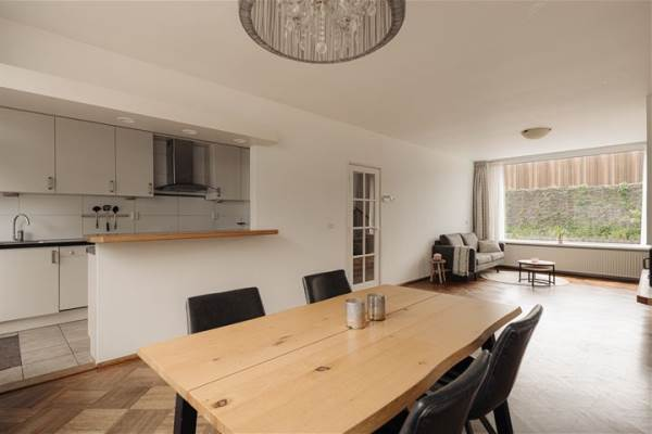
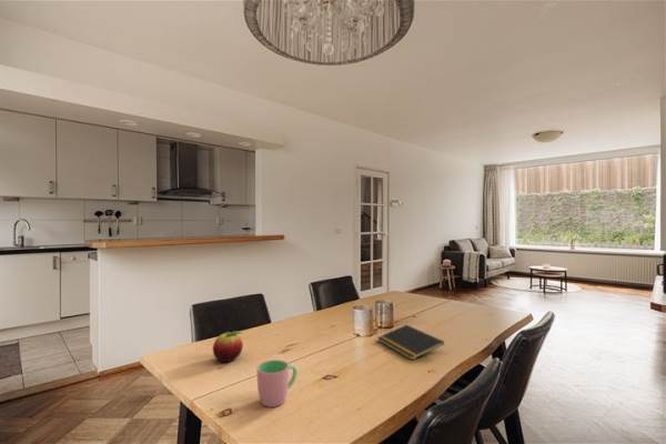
+ cup (278, 382)
+ fruit (228, 345)
+ notepad (408, 340)
